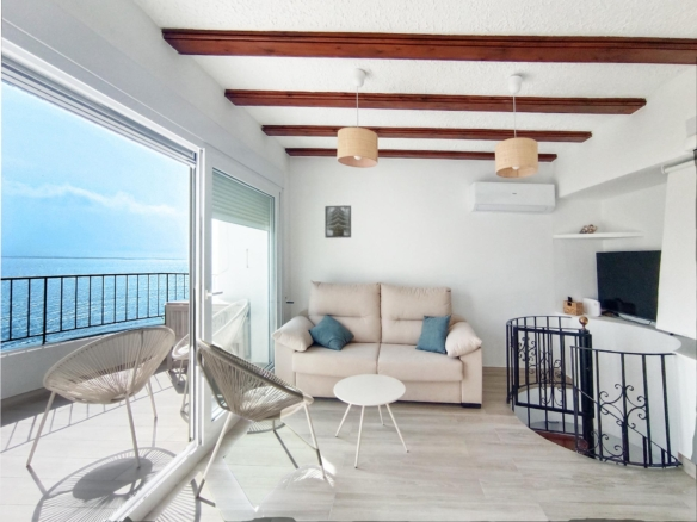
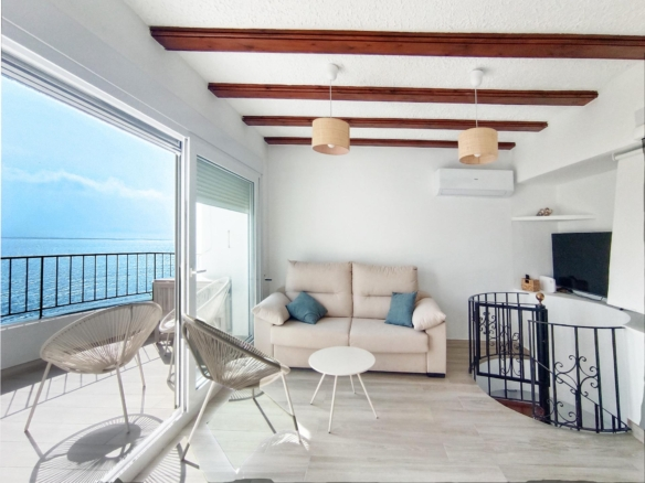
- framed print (338, 222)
